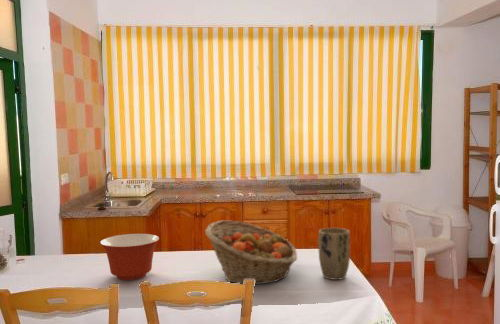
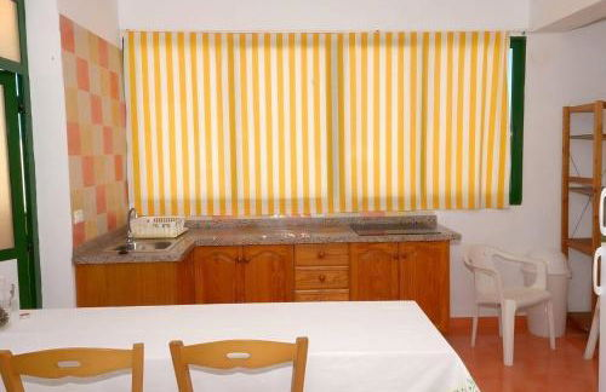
- fruit basket (251, 249)
- mixing bowl (130, 257)
- plant pot (334, 253)
